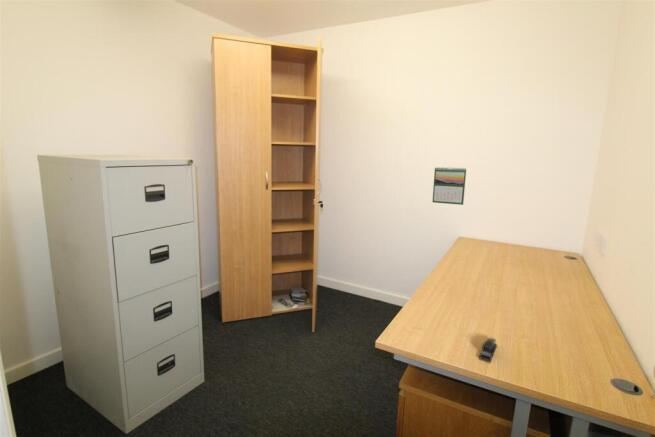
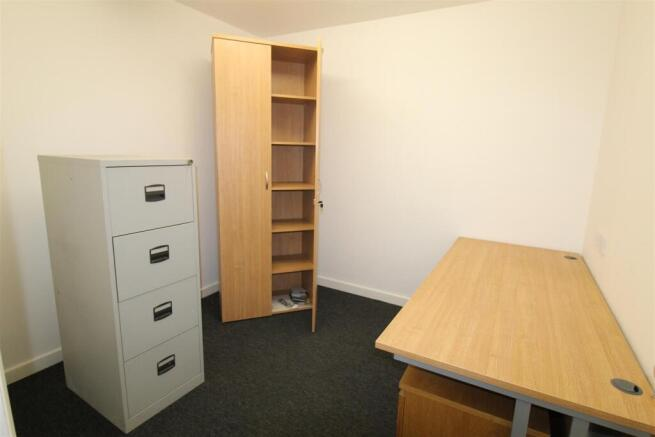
- calendar (448, 185)
- stapler (489, 346)
